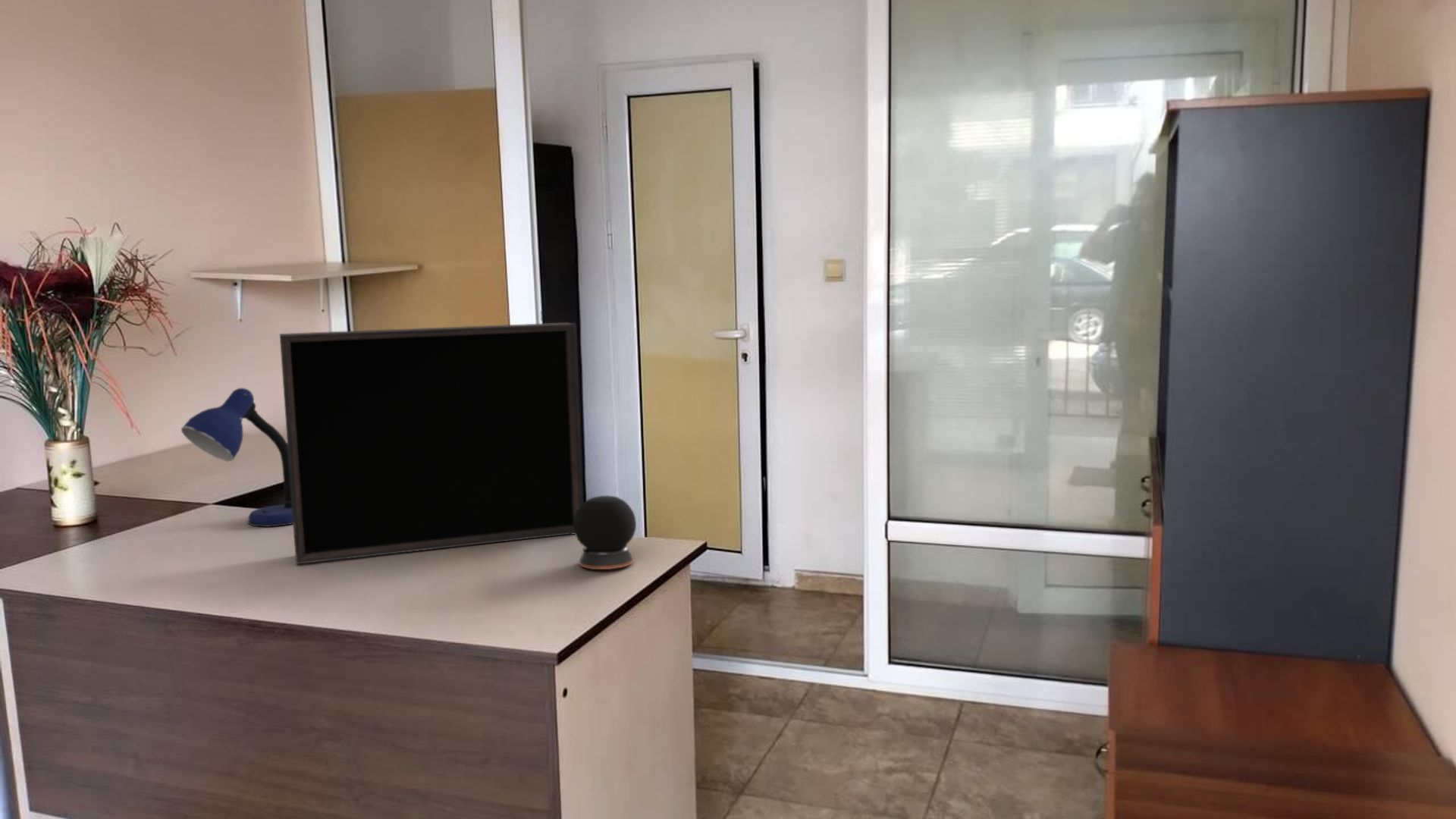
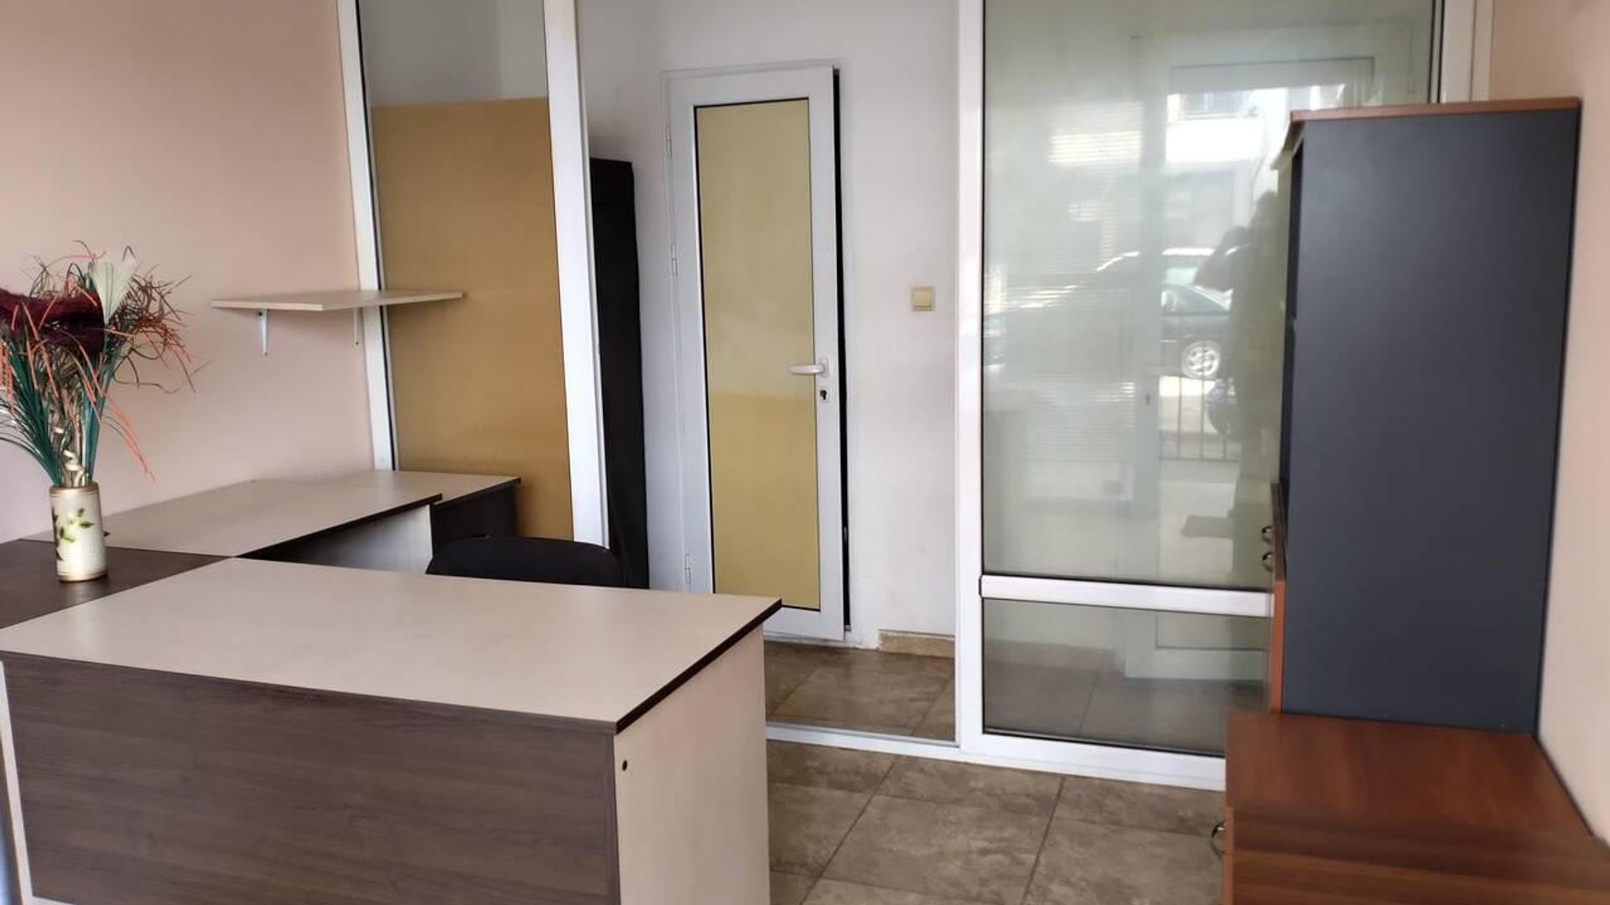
- picture frame (438, 437)
- speaker (604, 530)
- desk lamp (237, 452)
